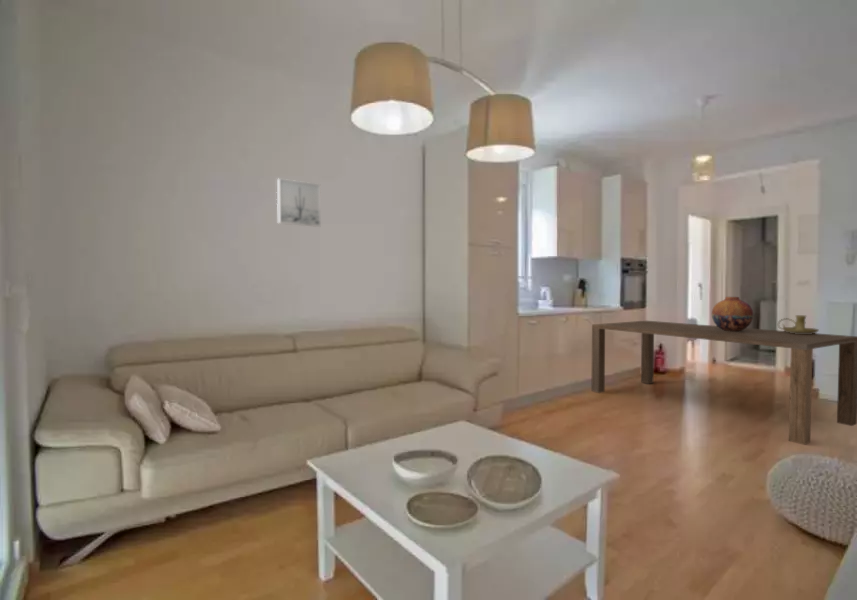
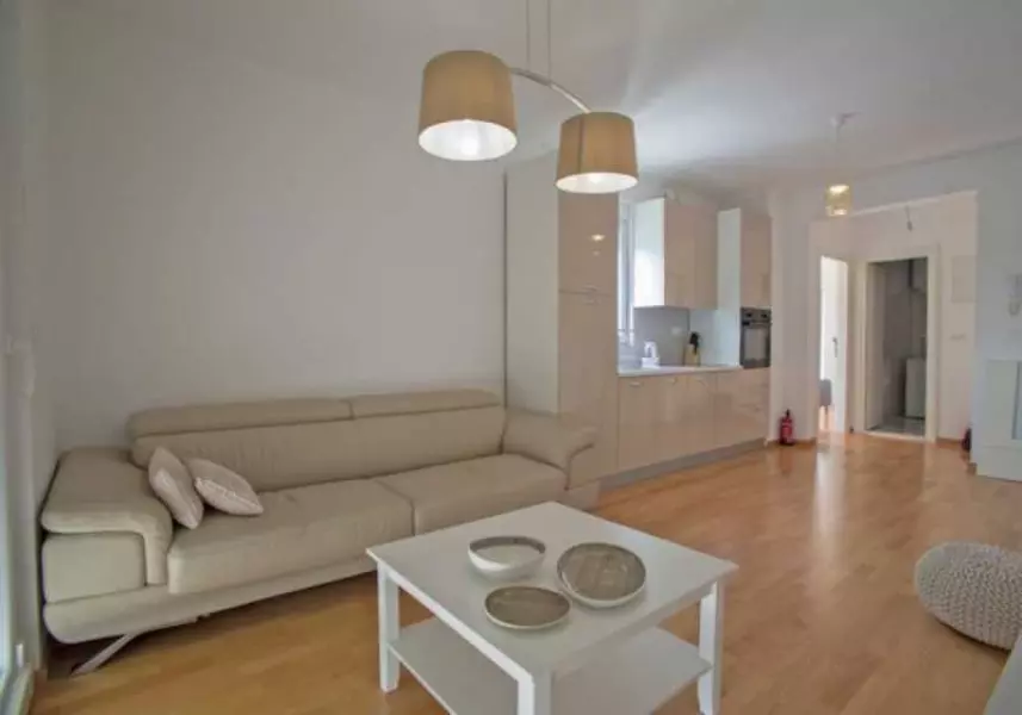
- wall art (299, 203)
- dining table (706, 339)
- vase (732, 313)
- candle holder (796, 324)
